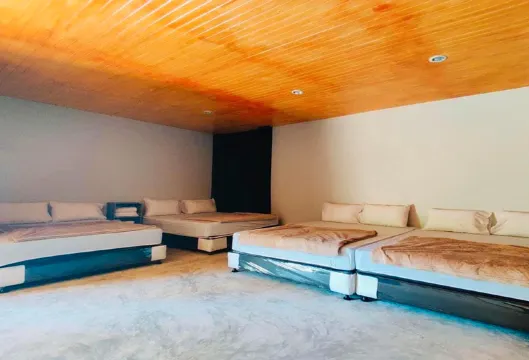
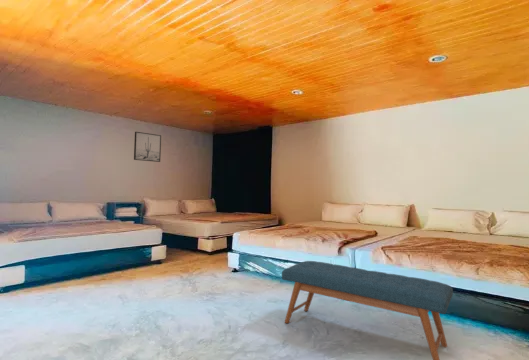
+ bench (361, 303)
+ wall art (147, 147)
